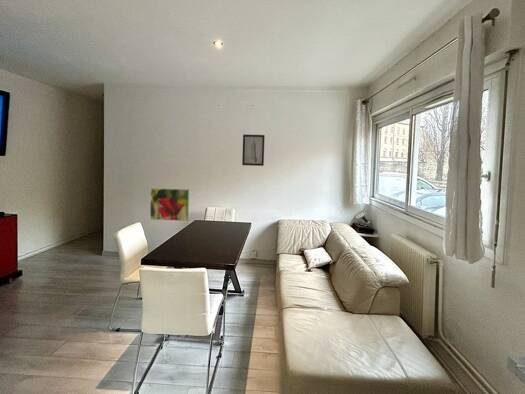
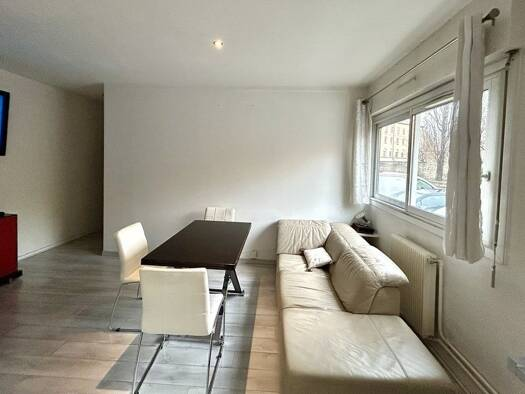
- wall art (253, 150)
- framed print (169, 204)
